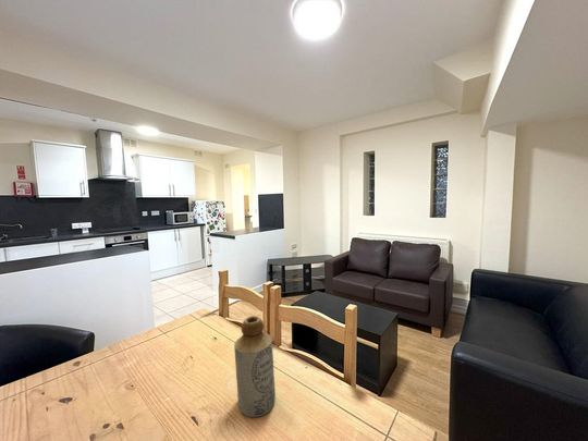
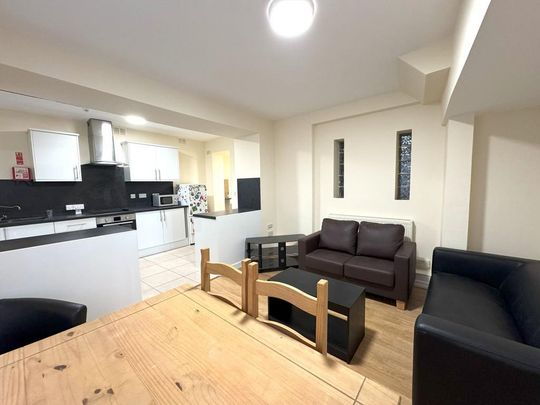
- bottle (255, 360)
